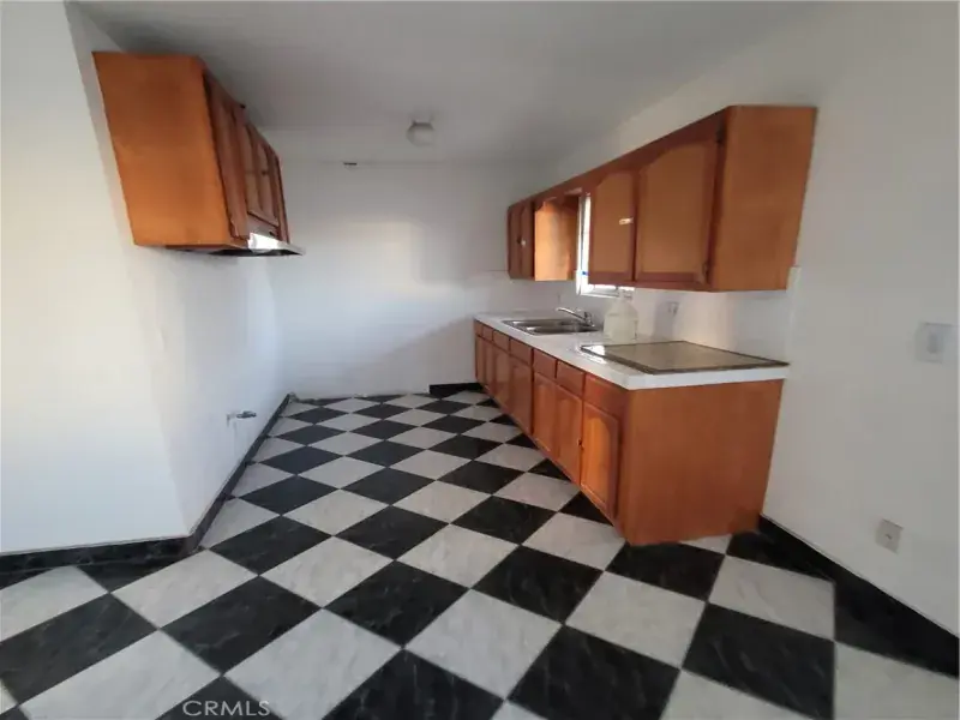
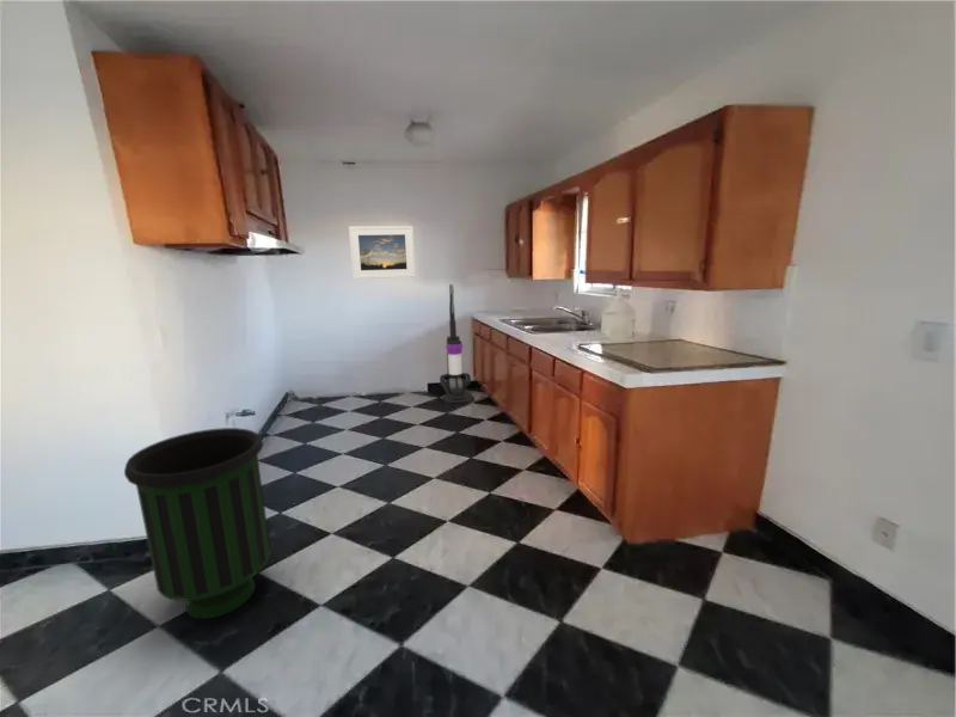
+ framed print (382, 252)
+ trash can (209, 525)
+ vacuum cleaner (454, 342)
